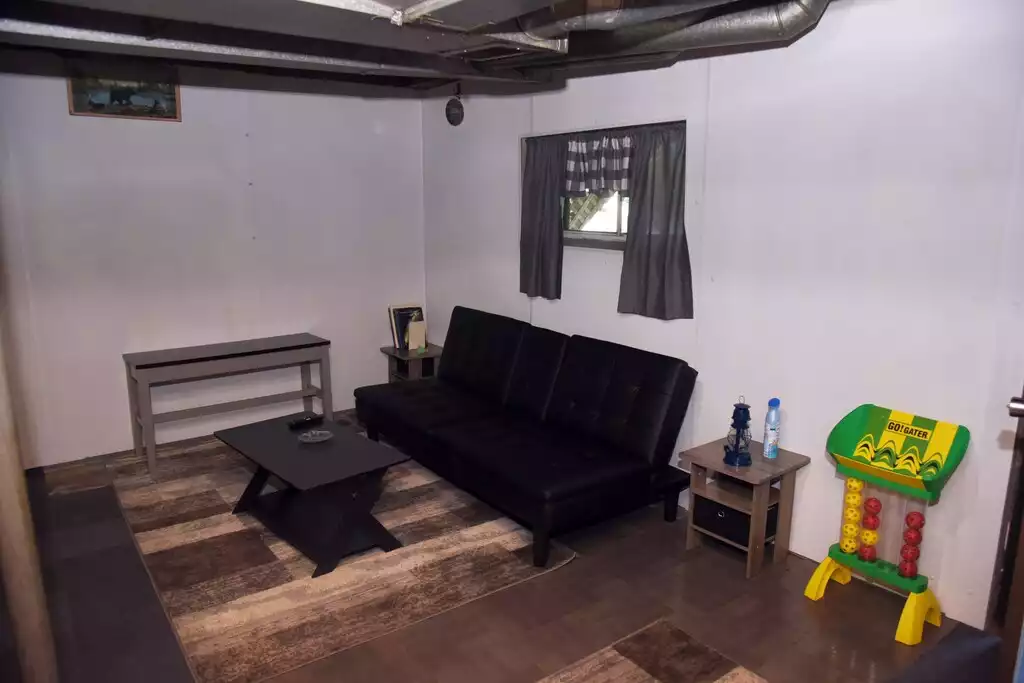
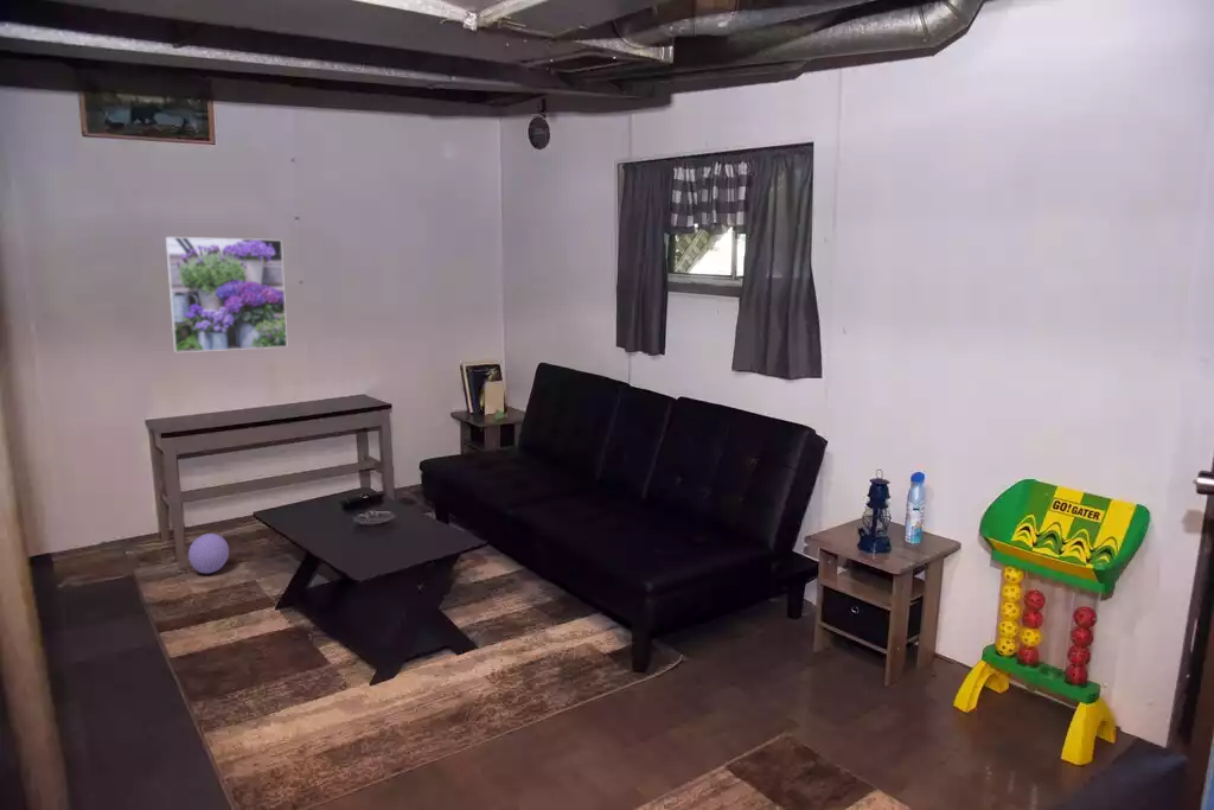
+ ball (209, 553)
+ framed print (229, 294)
